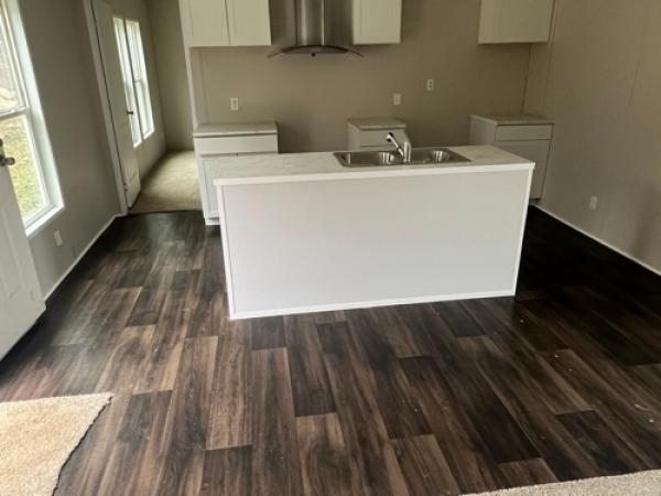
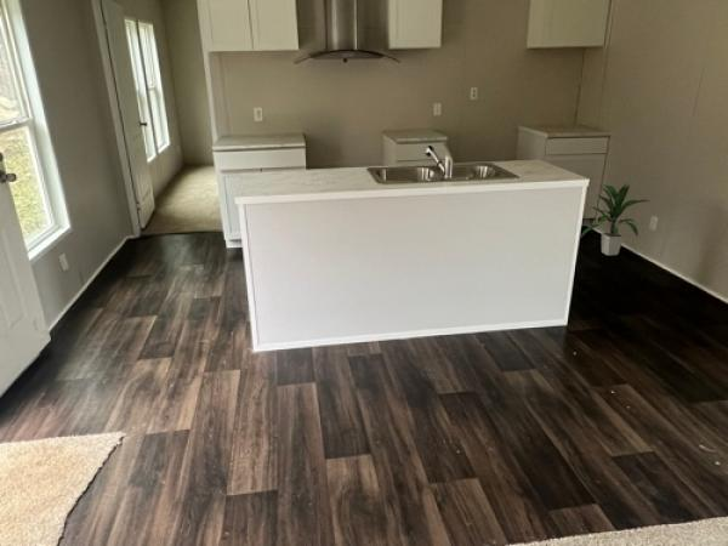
+ indoor plant (612, 217)
